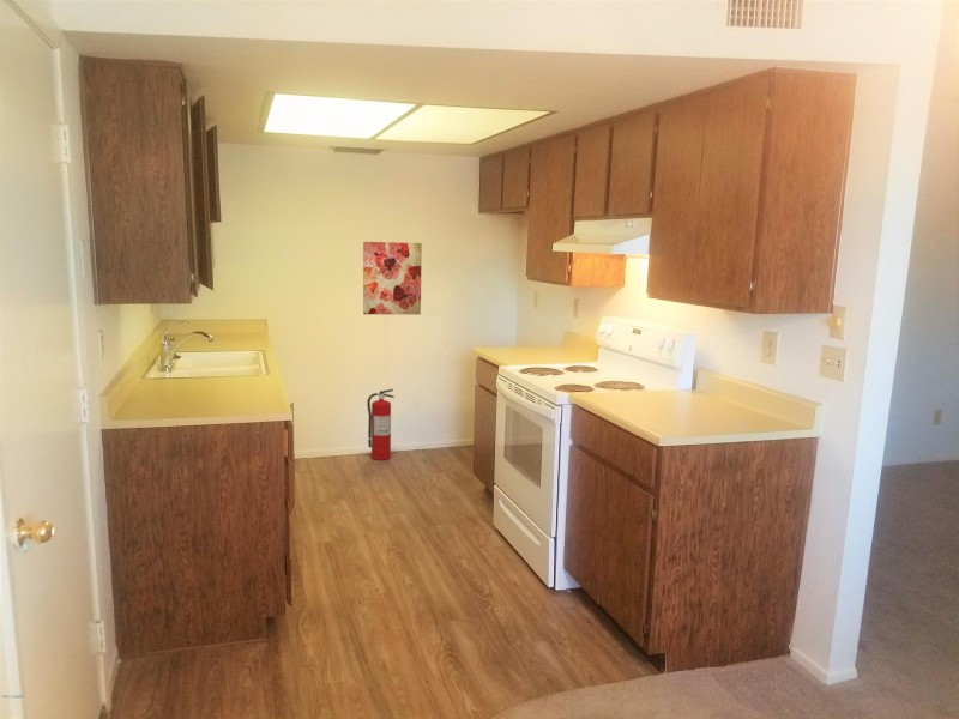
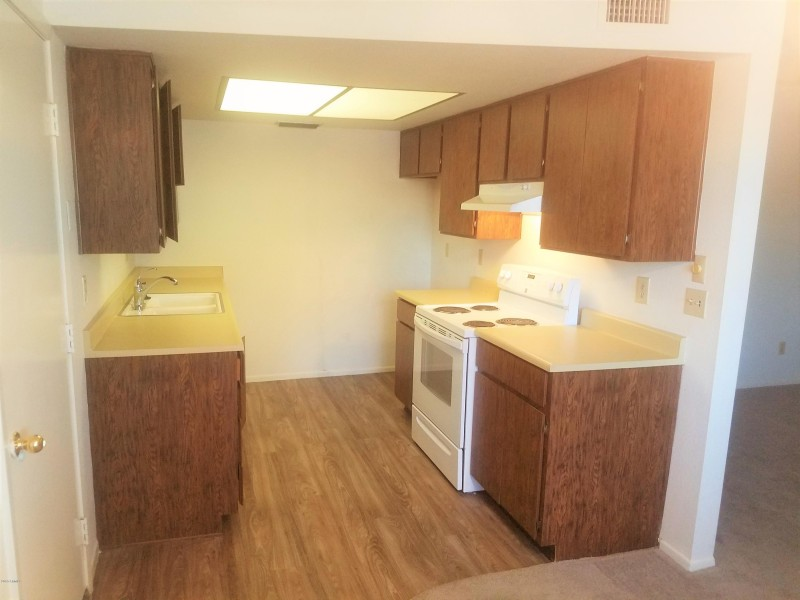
- fire extinguisher (380, 423)
- wall art (392, 278)
